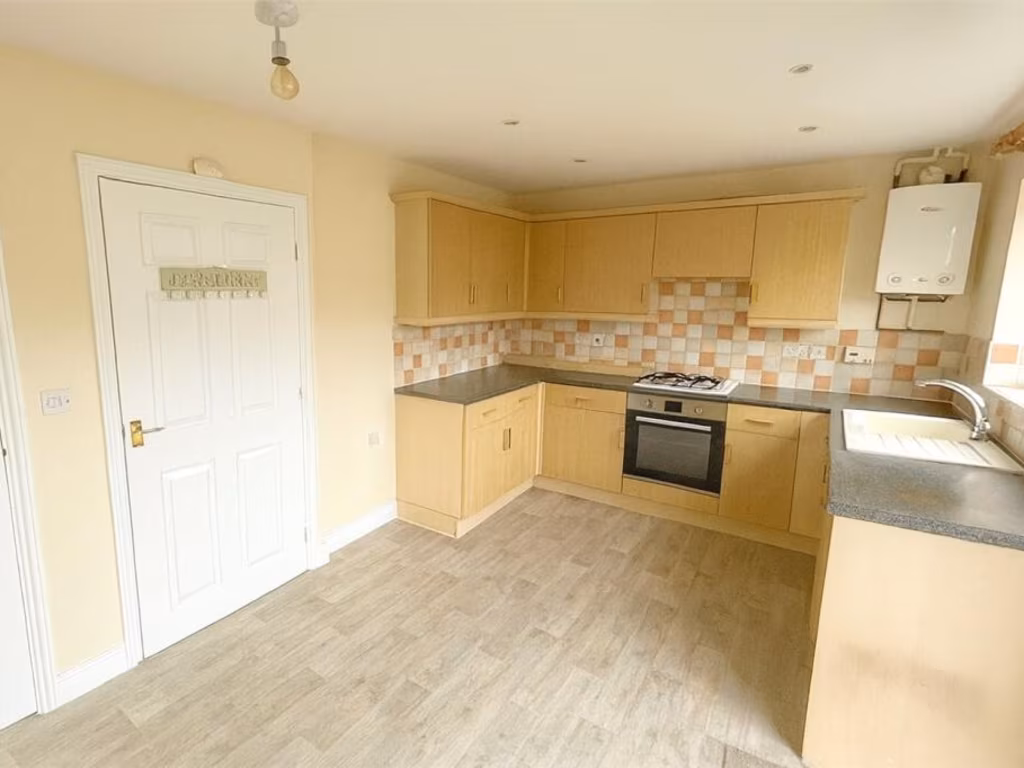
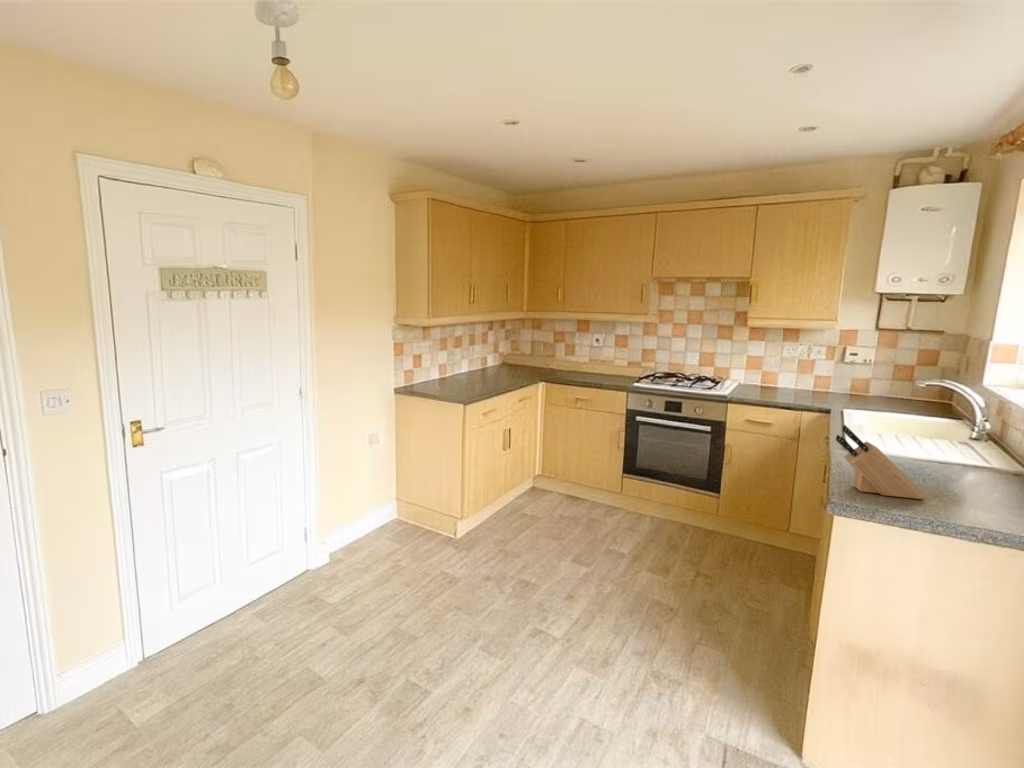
+ knife block (879, 460)
